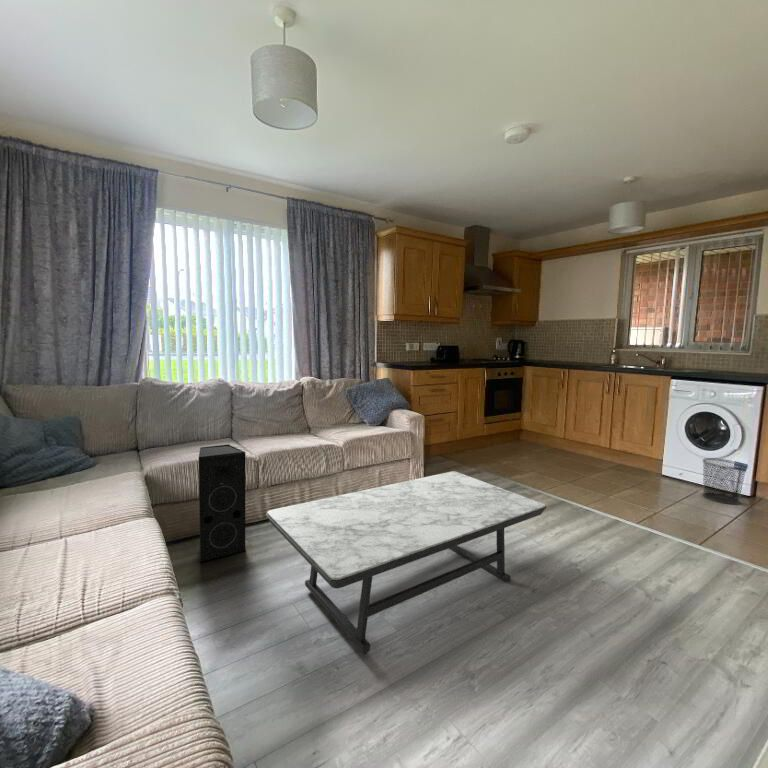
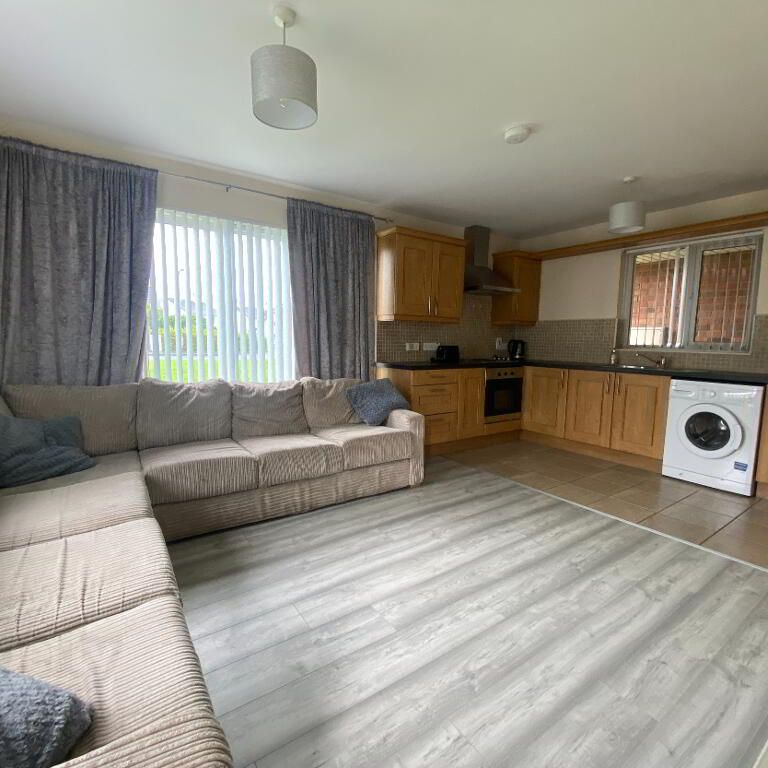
- waste bin (722, 480)
- coffee table (411, 546)
- speaker (219, 499)
